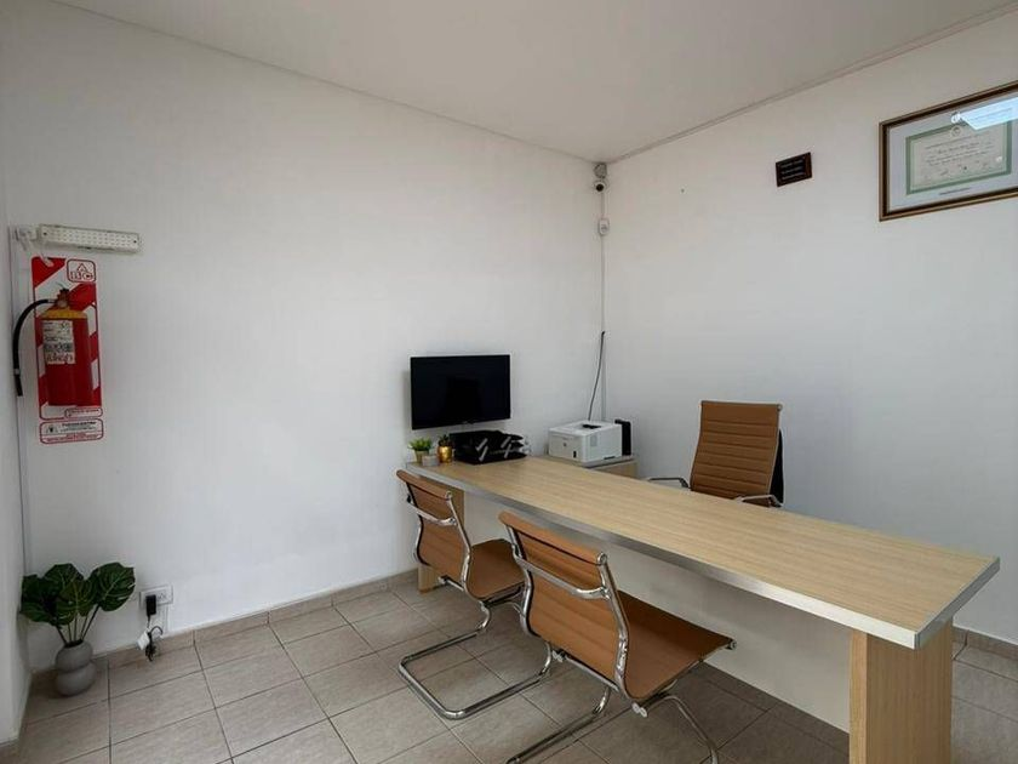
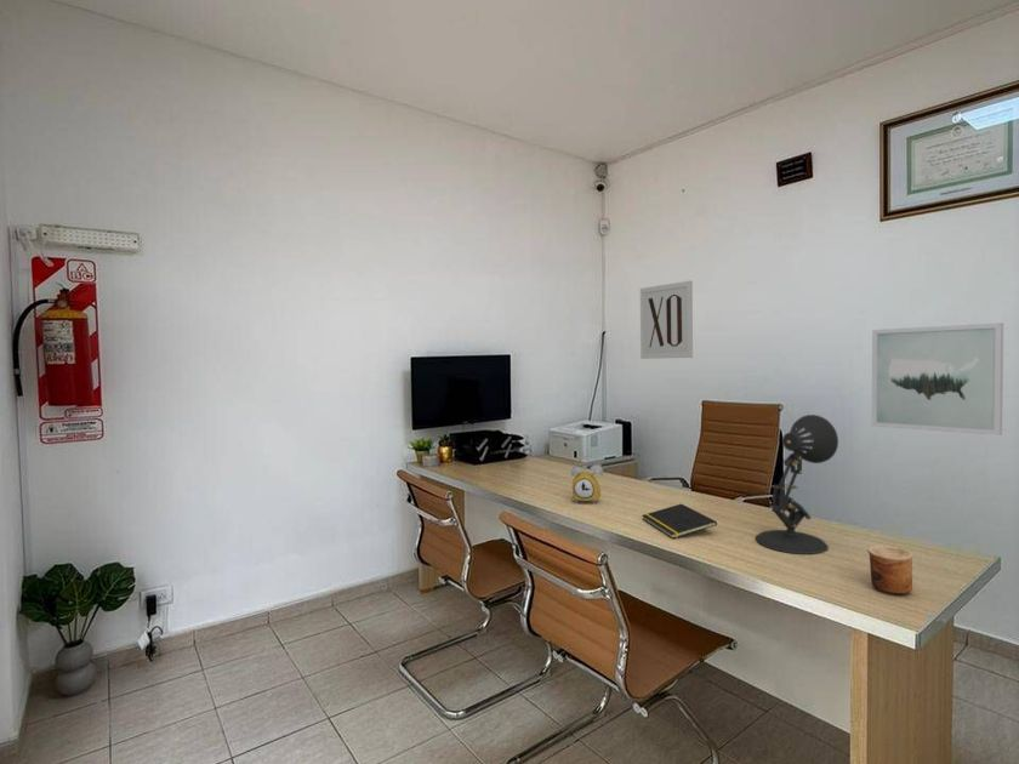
+ wall art (932, 378)
+ cup (889, 570)
+ alarm clock (587, 477)
+ notepad (677, 519)
+ wall art (665, 321)
+ desk lamp (792, 479)
